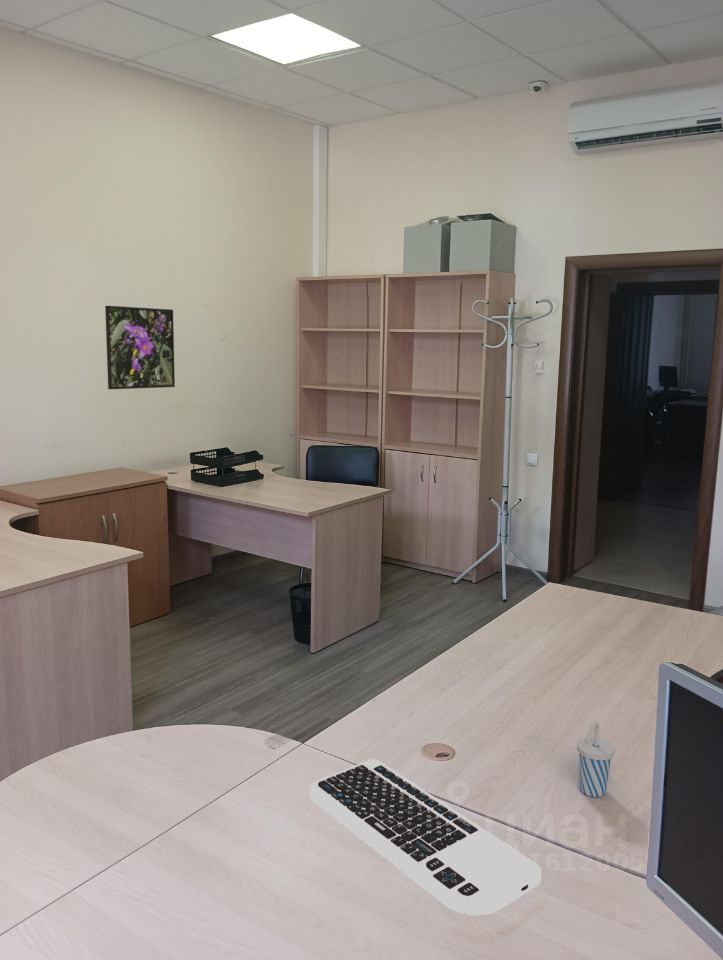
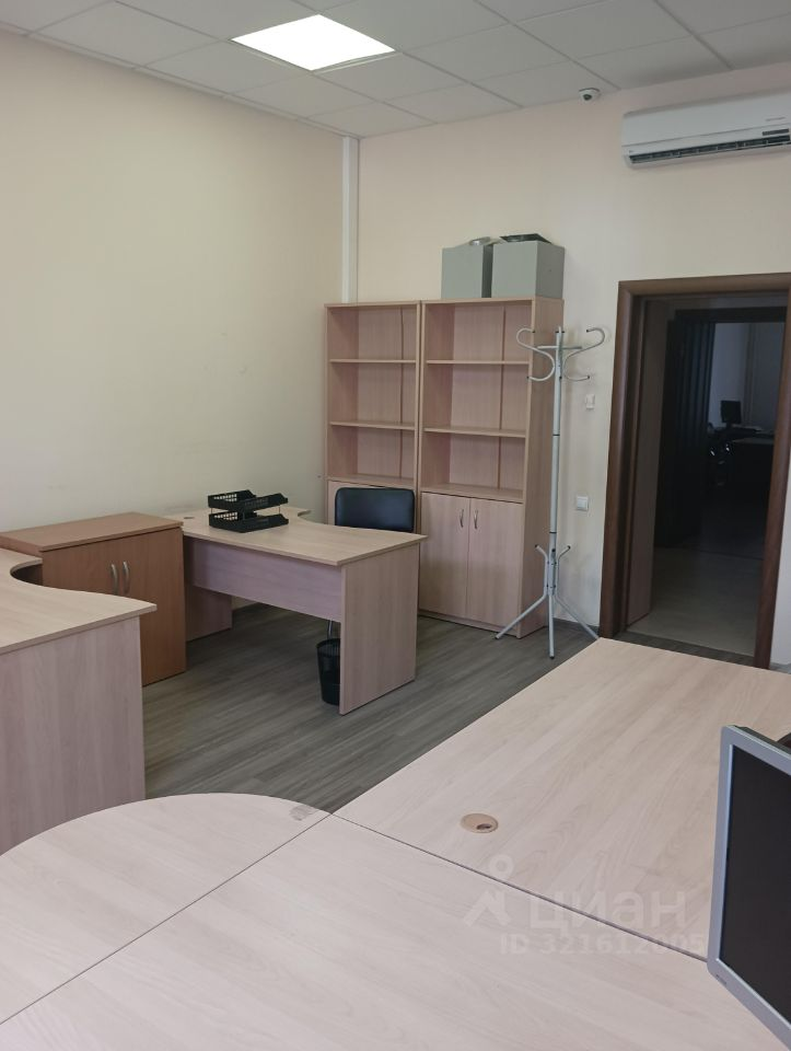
- keyboard (416, 828)
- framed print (141, 348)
- cup (594, 756)
